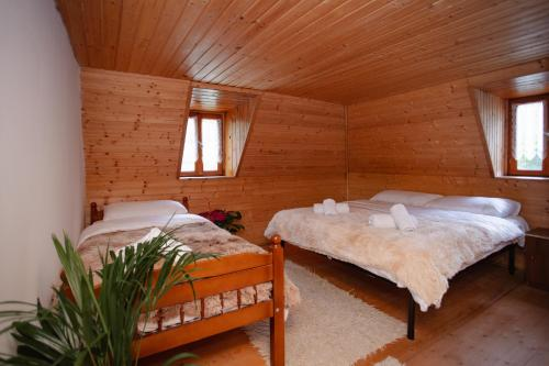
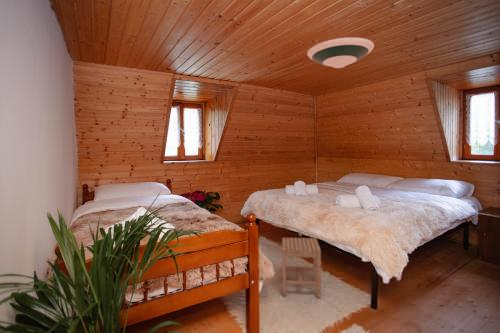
+ stool (300, 267)
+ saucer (339, 58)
